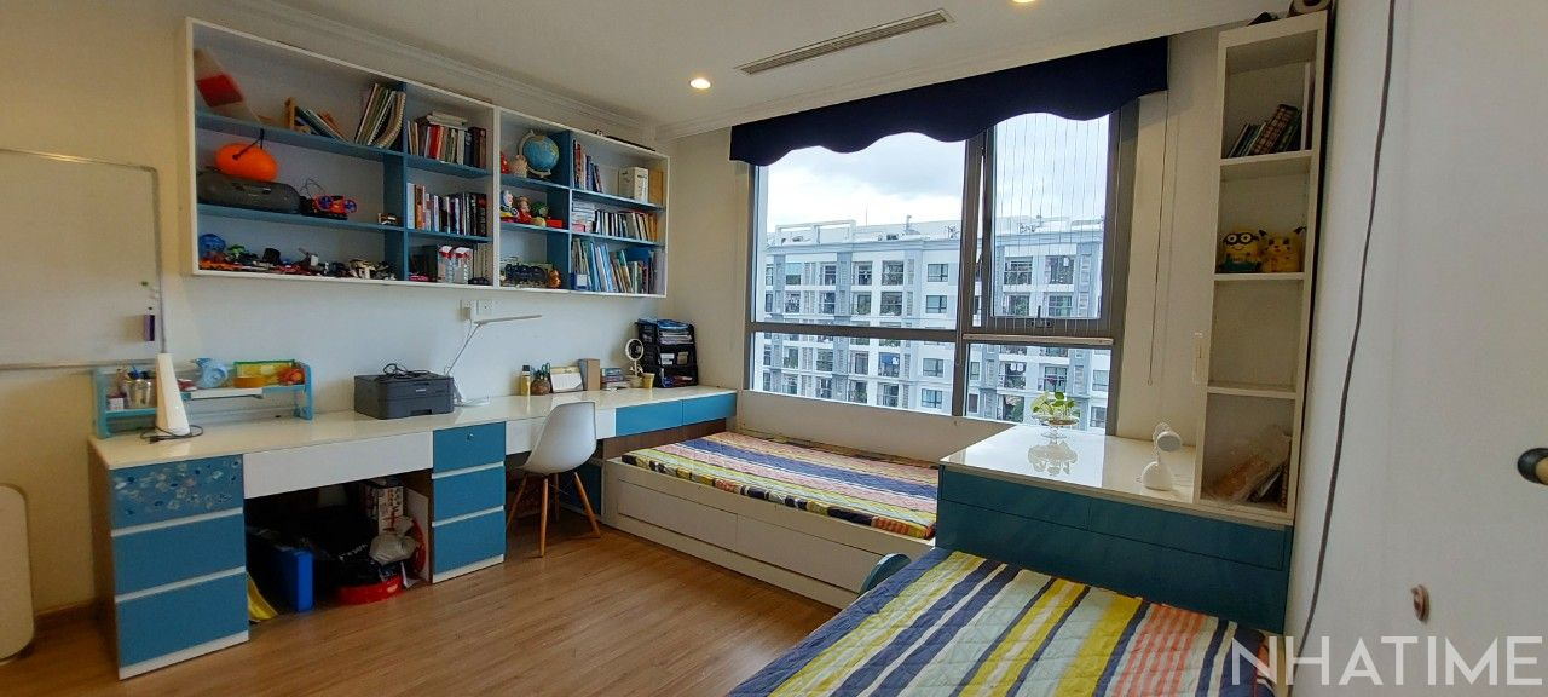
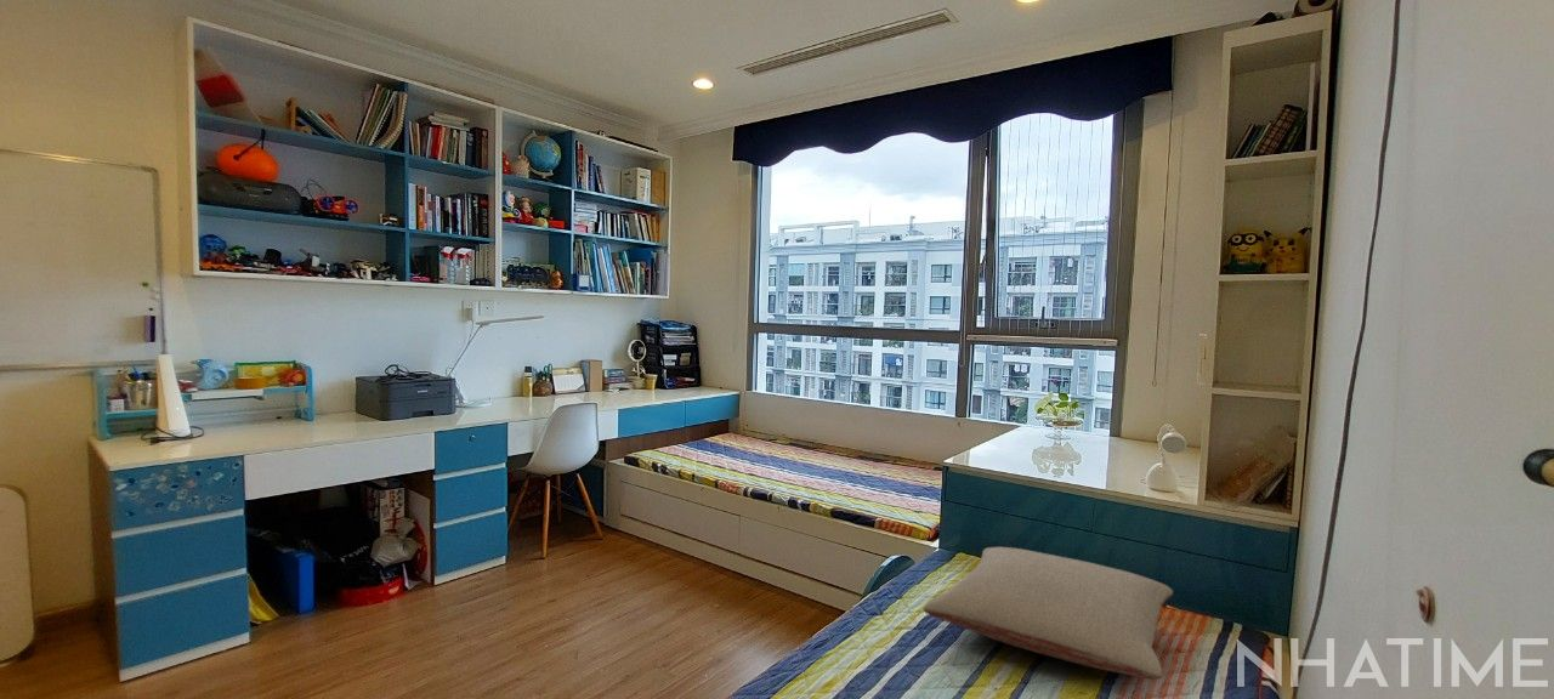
+ pillow (1053, 599)
